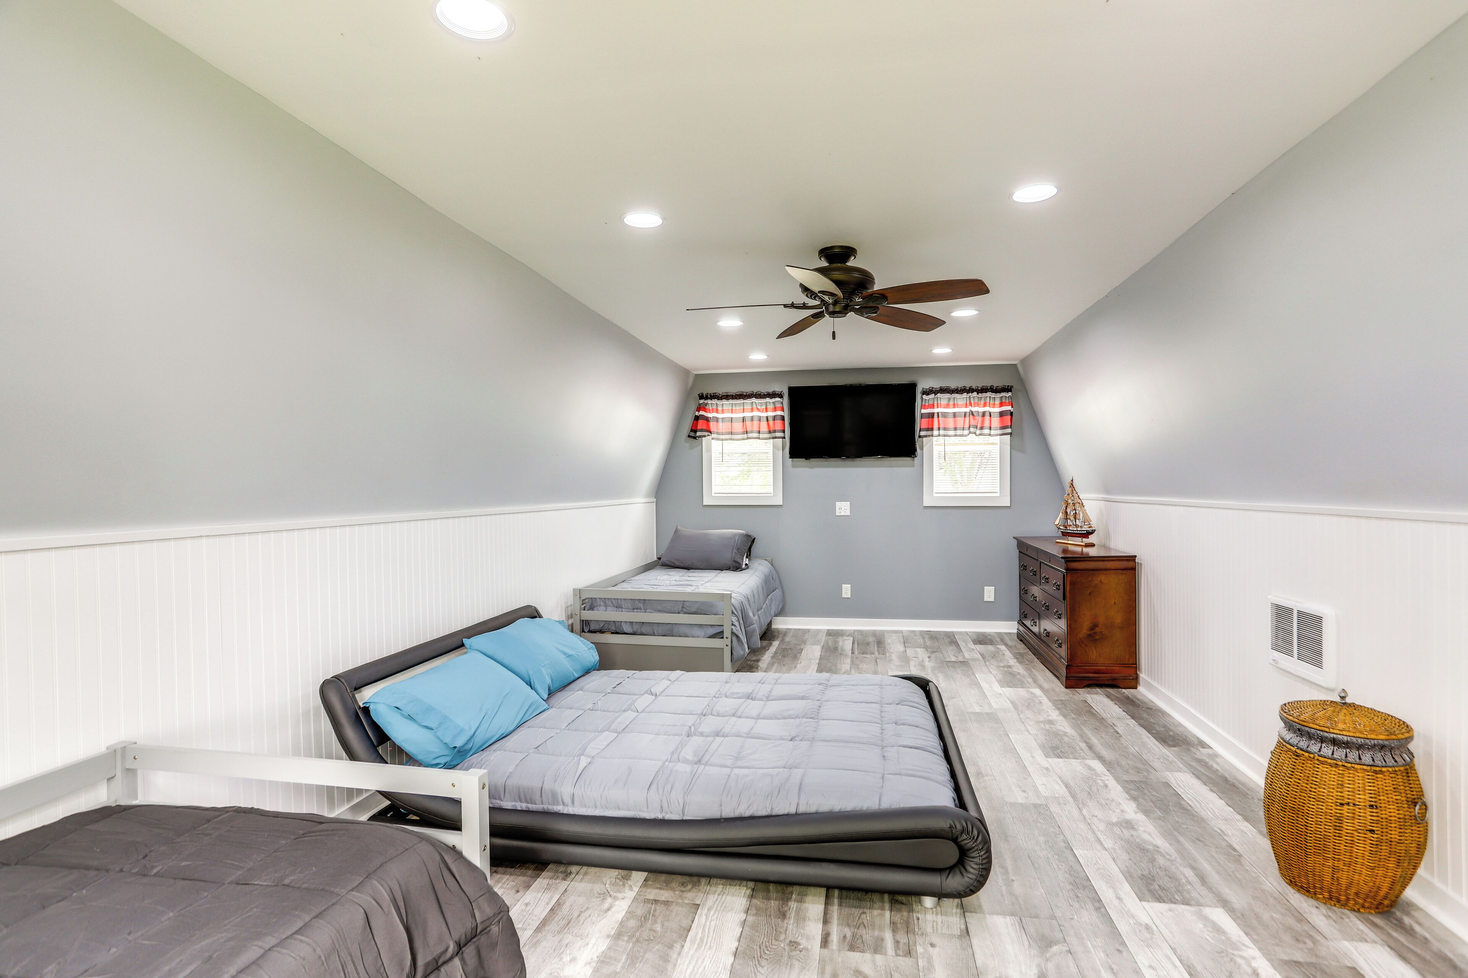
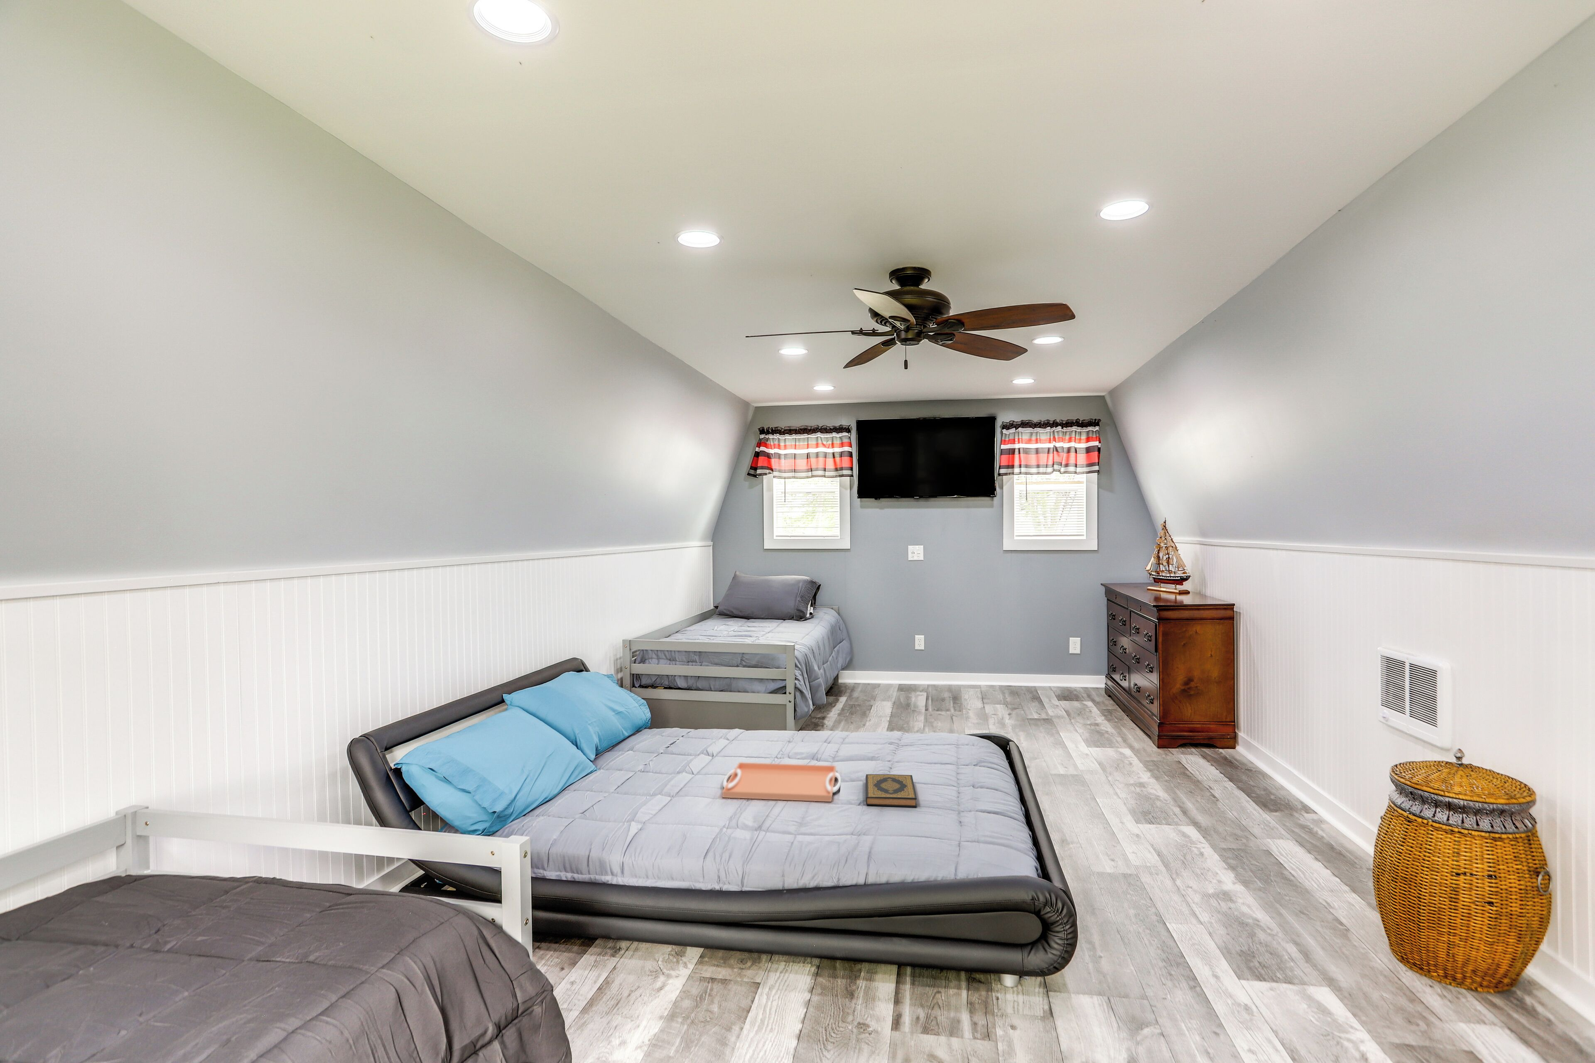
+ serving tray (782, 781)
+ hardback book (890, 789)
